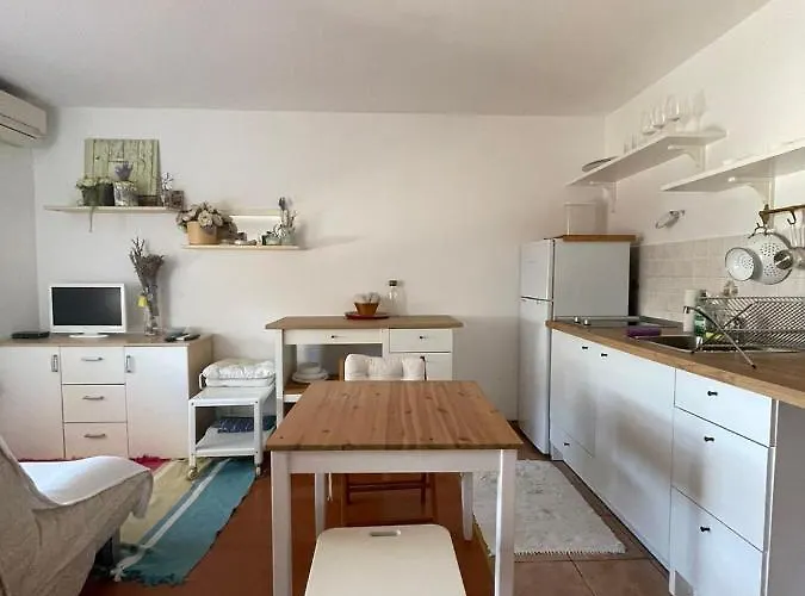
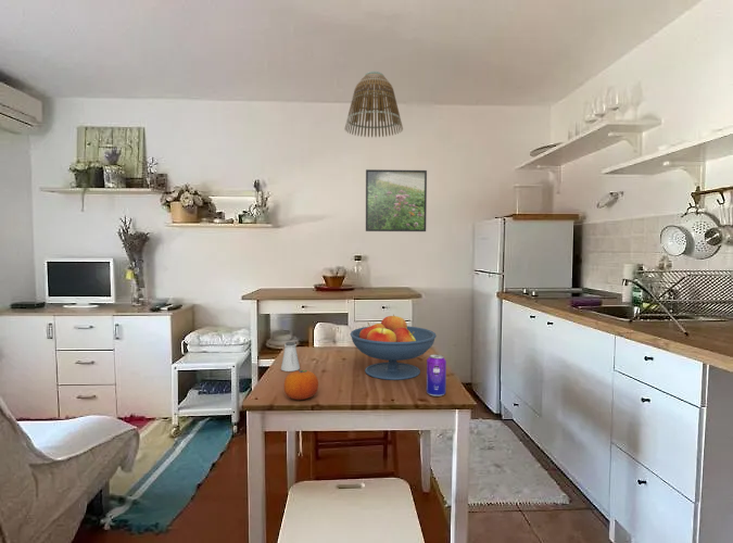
+ beverage can (435, 375)
+ lamp shade (372, 102)
+ saltshaker (290, 355)
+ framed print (395, 201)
+ fruit bowl (392, 345)
+ fruit (301, 384)
